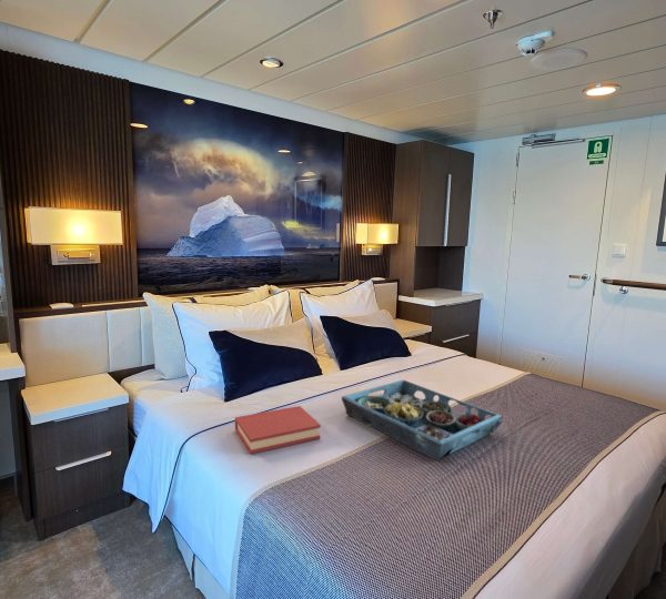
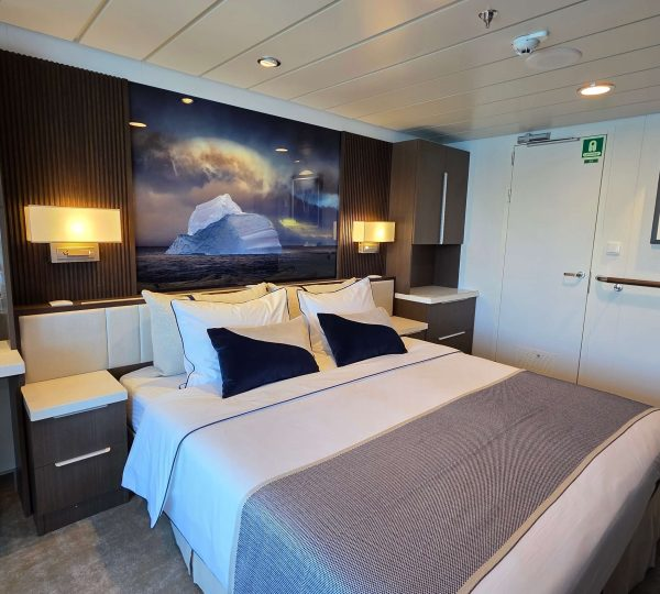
- serving tray (417, 413)
- hardback book (276, 427)
